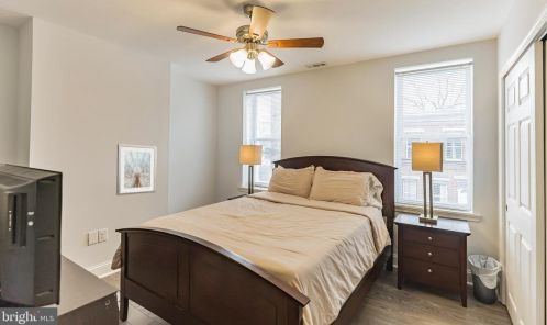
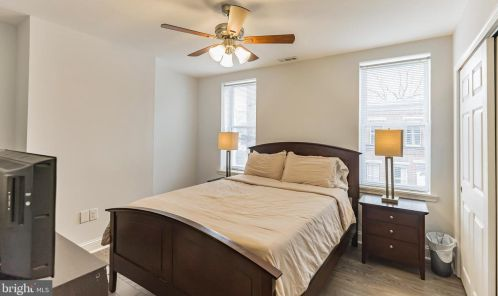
- picture frame (137, 169)
